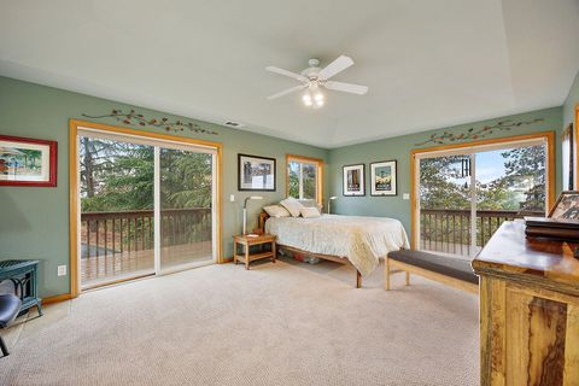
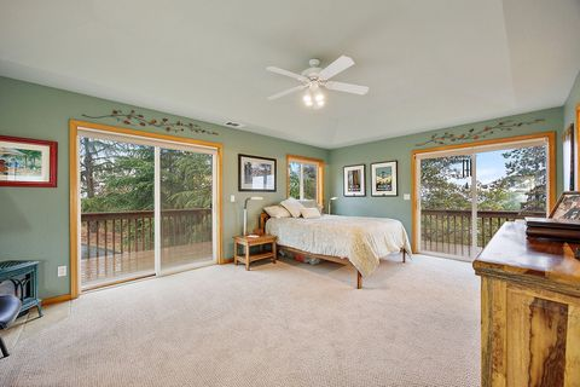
- bench (443, 282)
